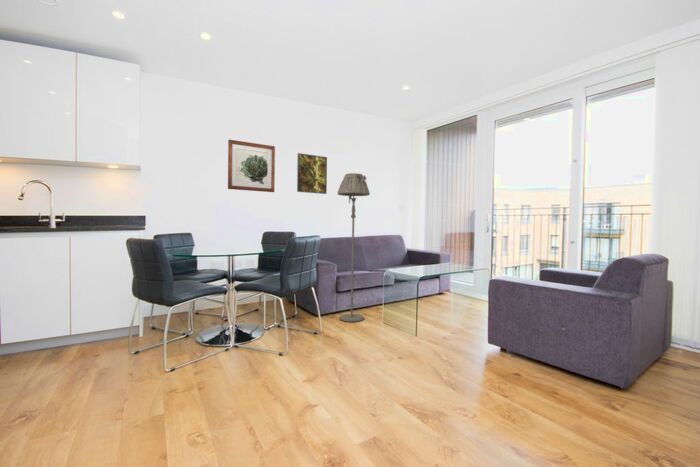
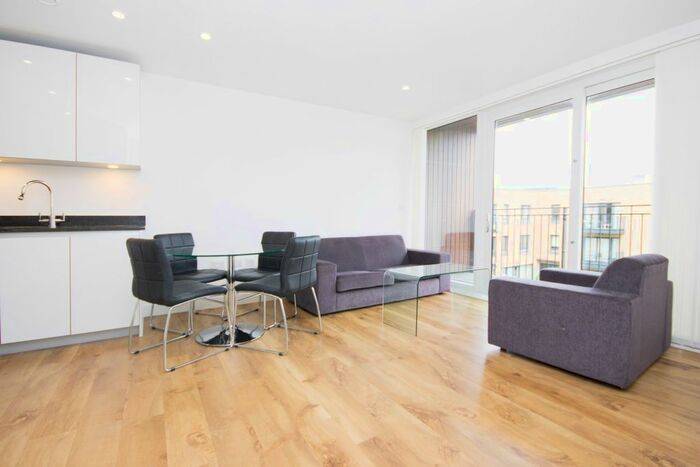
- floor lamp (352, 246)
- wall art (252, 166)
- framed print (312, 174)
